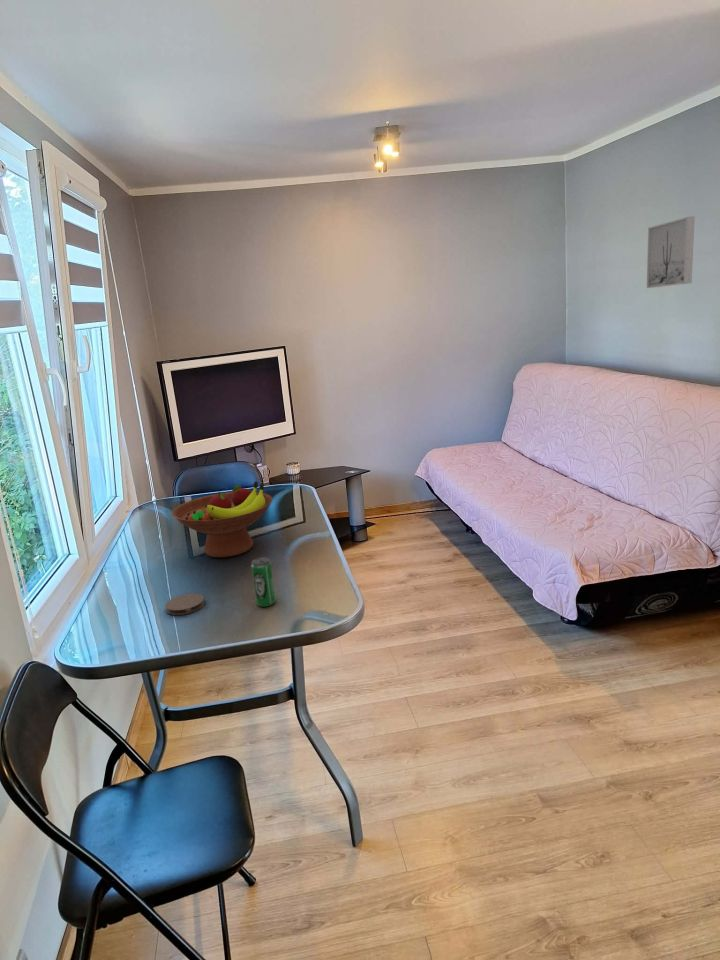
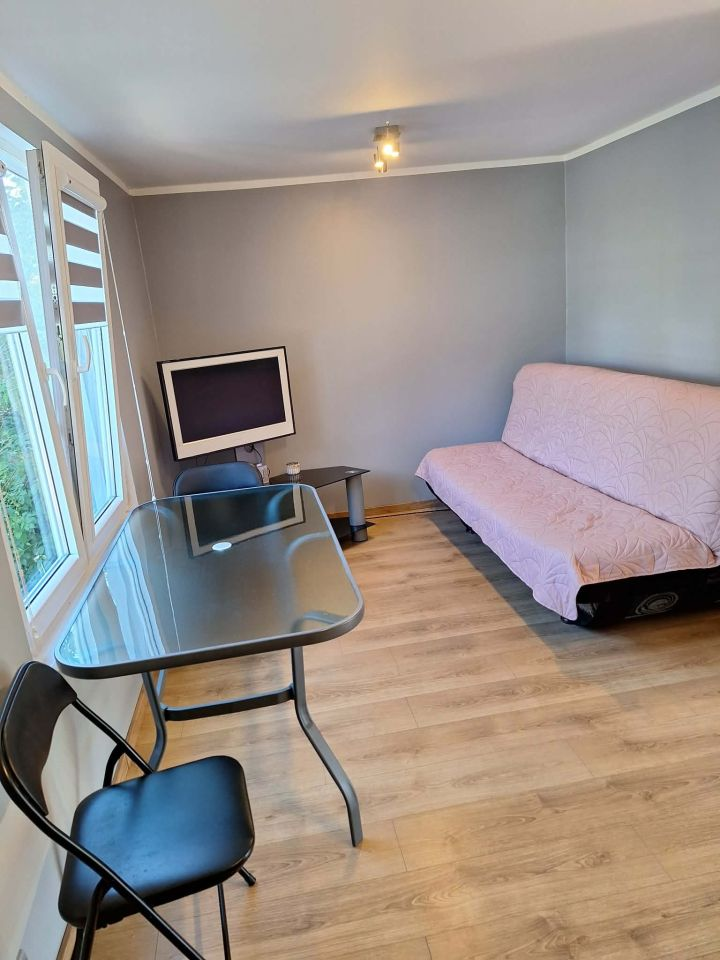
- fruit bowl (224, 518)
- wall art (669, 254)
- coaster (184, 603)
- beverage can (263, 582)
